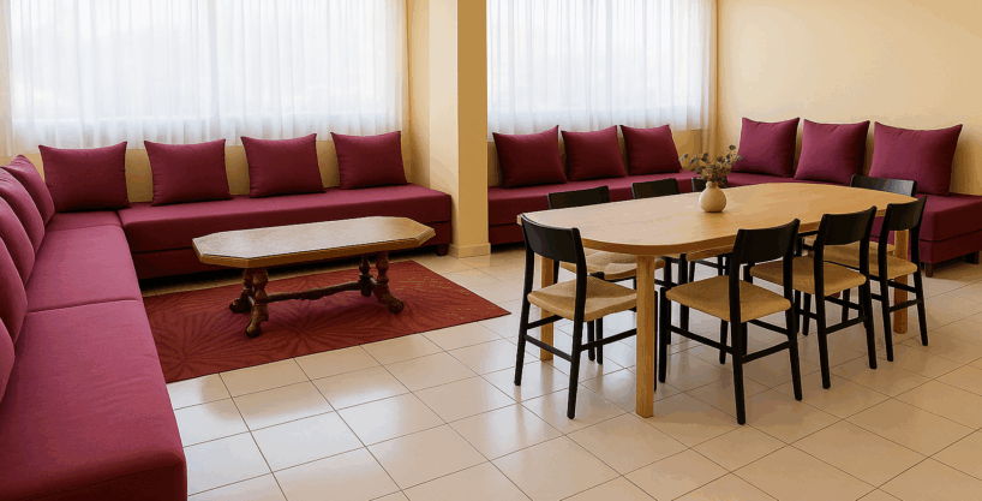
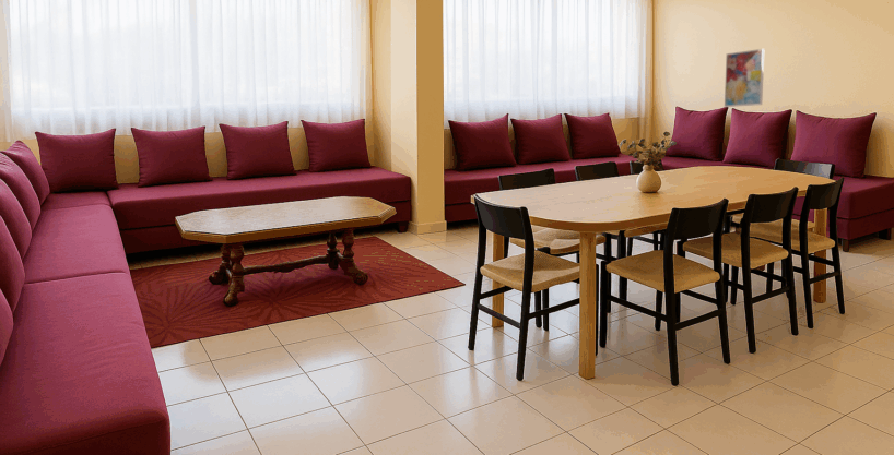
+ wall art (743, 79)
